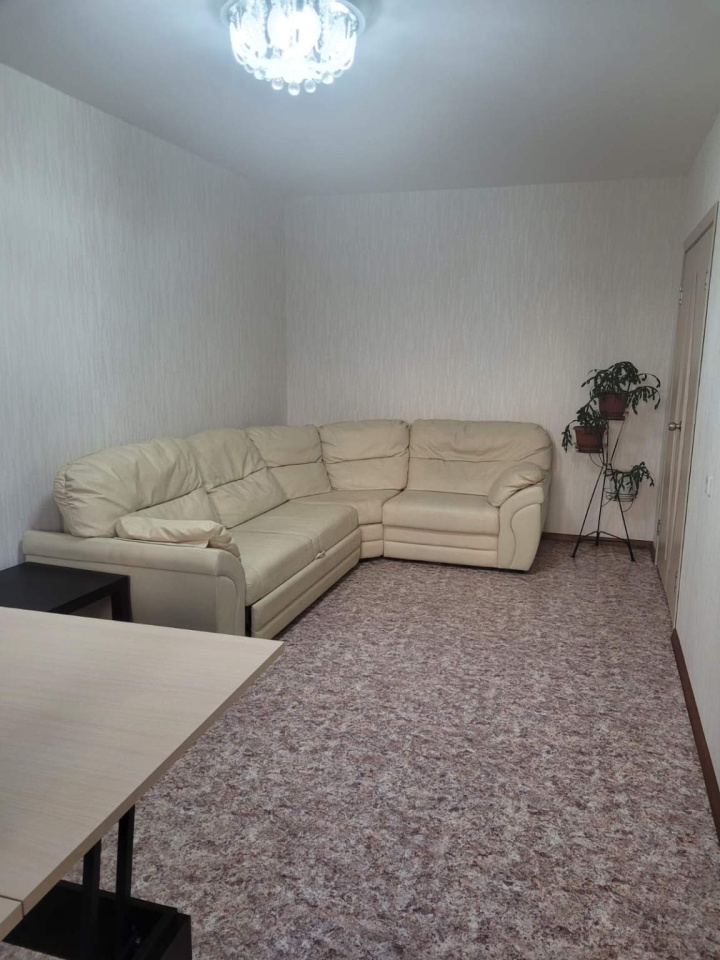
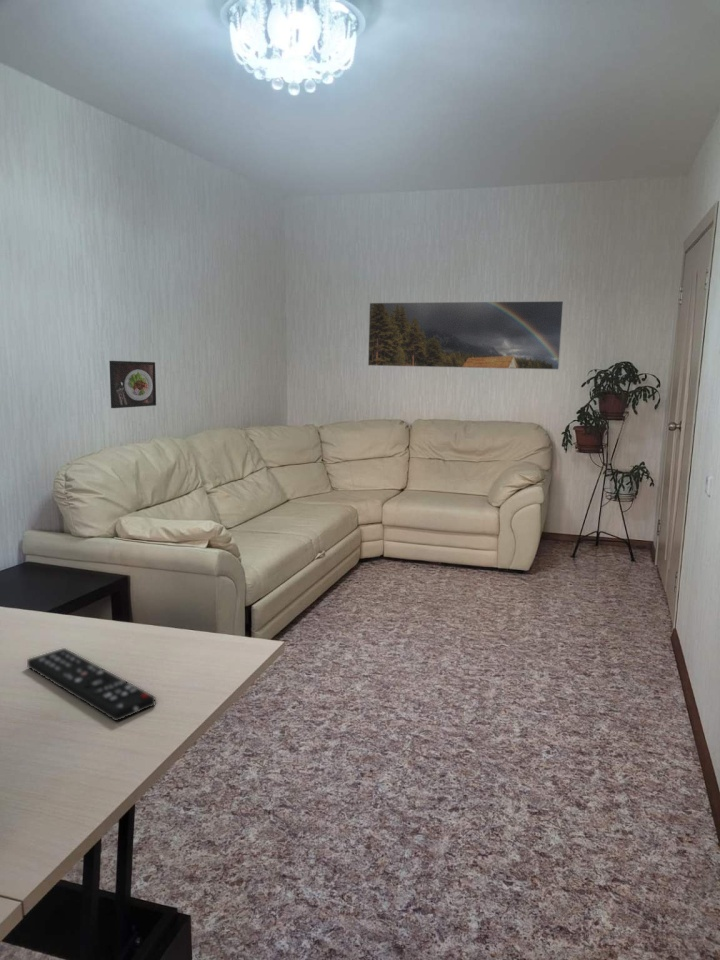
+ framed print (460, 335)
+ remote control (88, 680)
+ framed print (133, 384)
